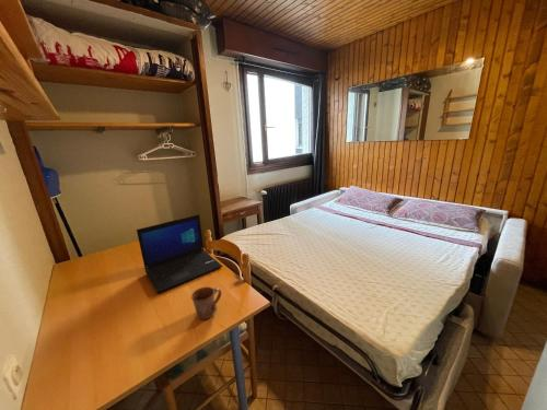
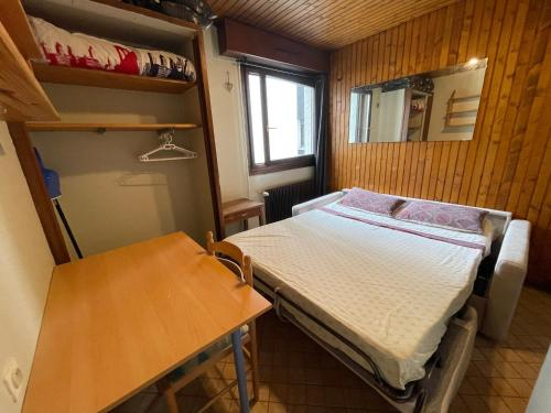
- mug (208, 301)
- laptop (181, 248)
